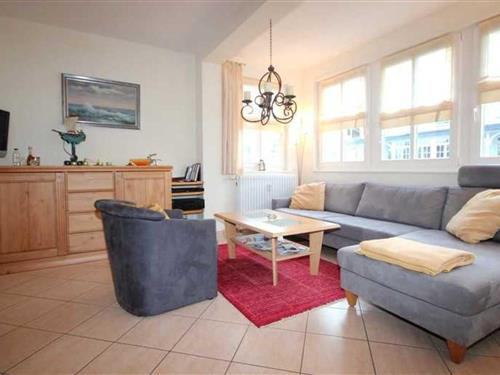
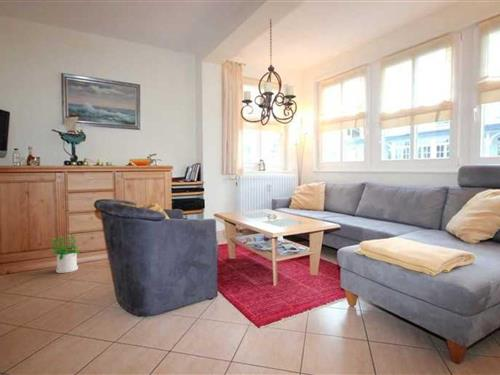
+ potted plant (64, 252)
